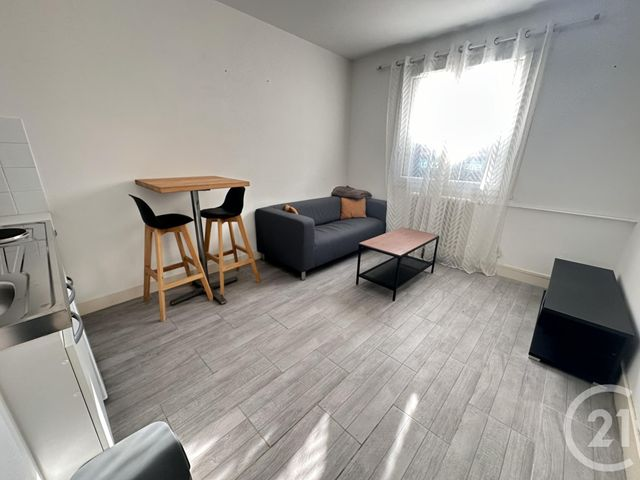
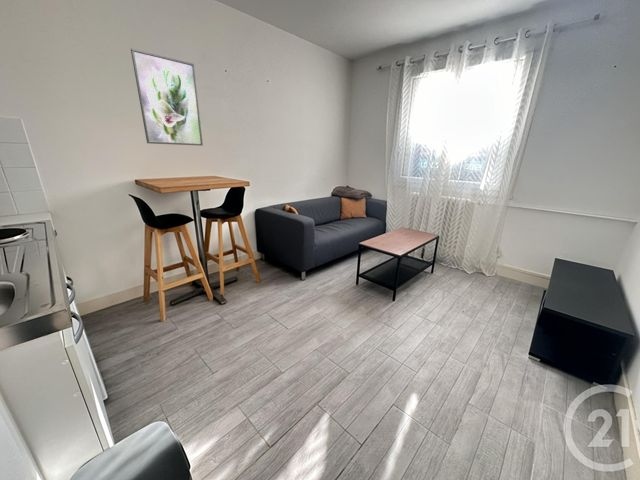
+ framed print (170, 102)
